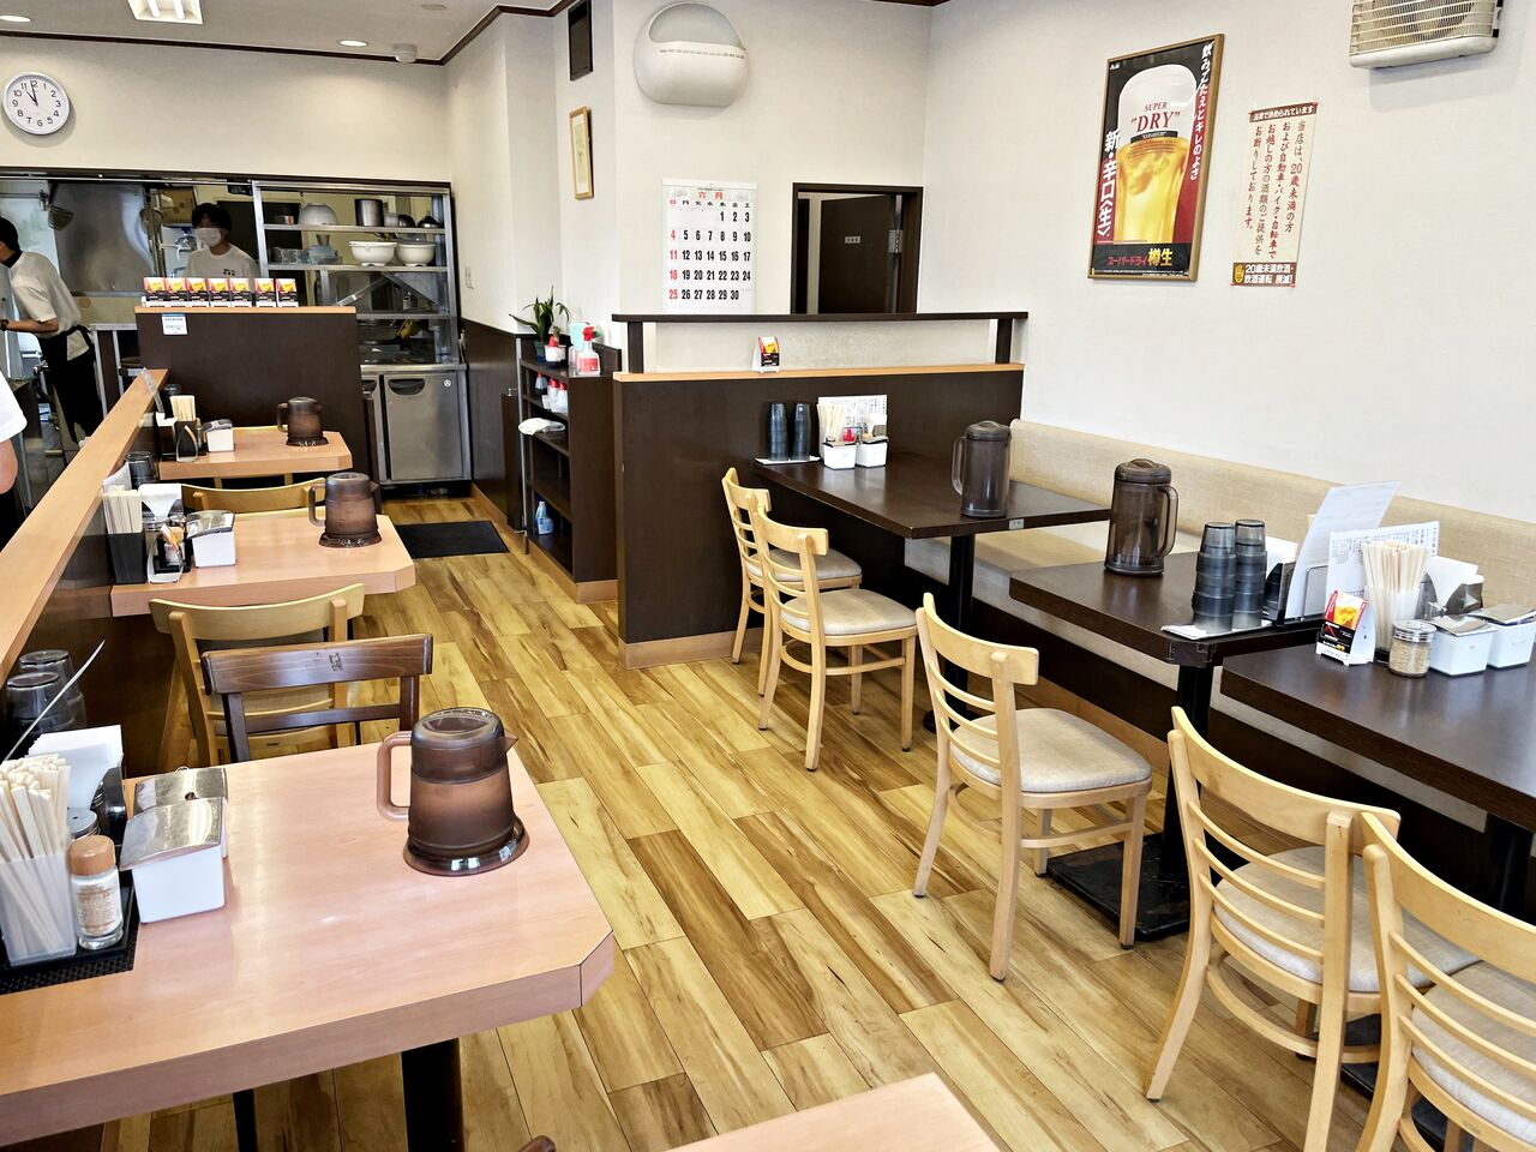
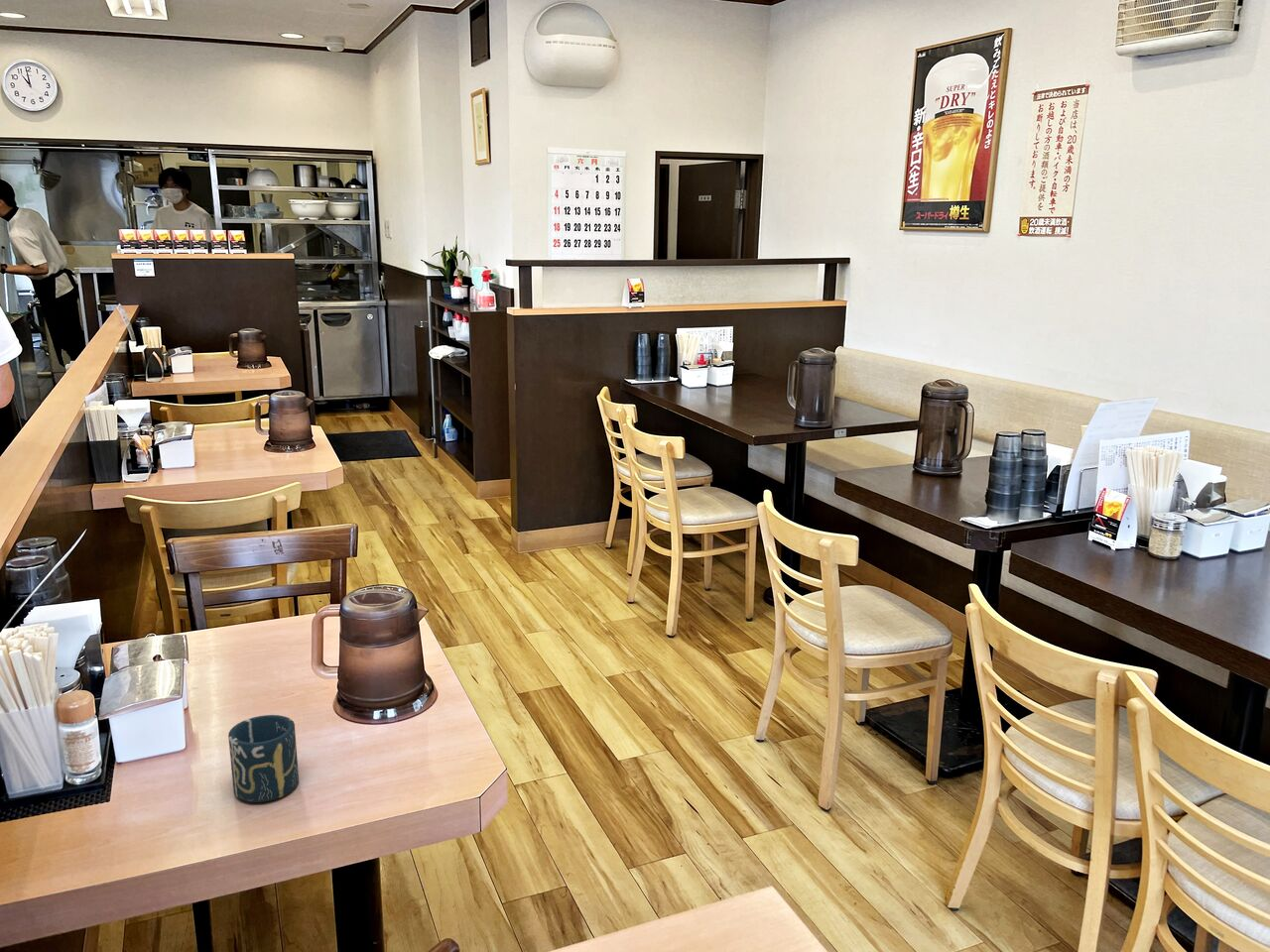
+ cup (268, 752)
